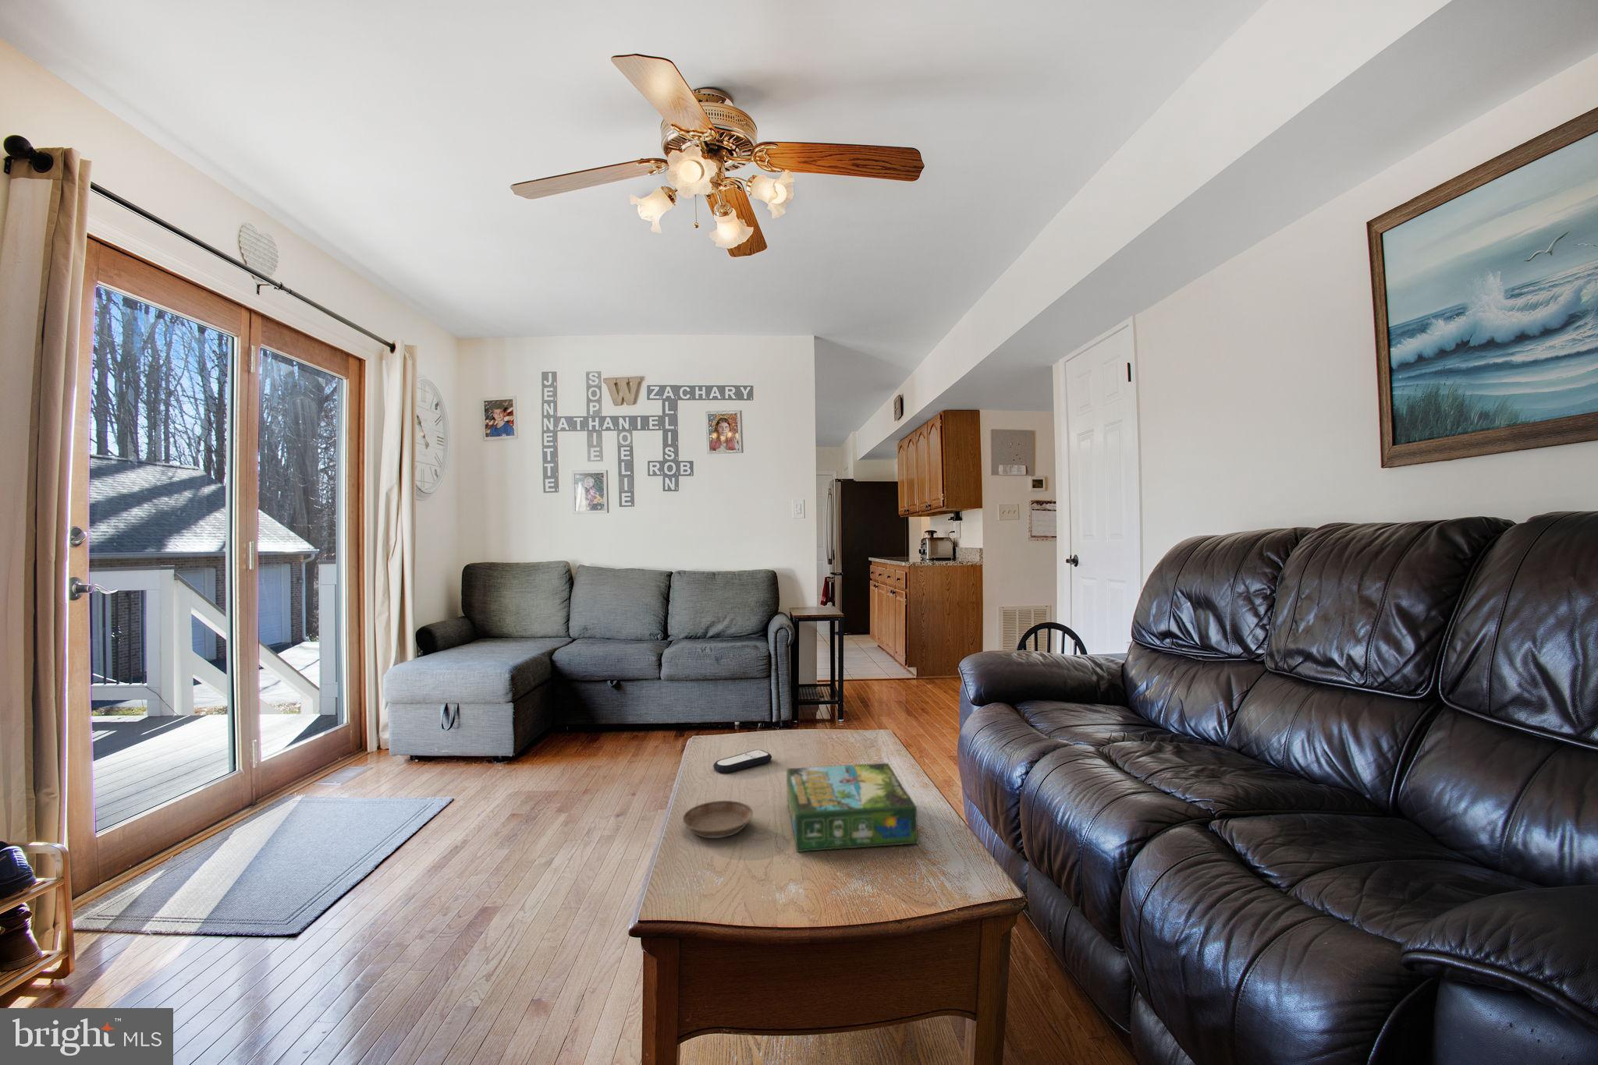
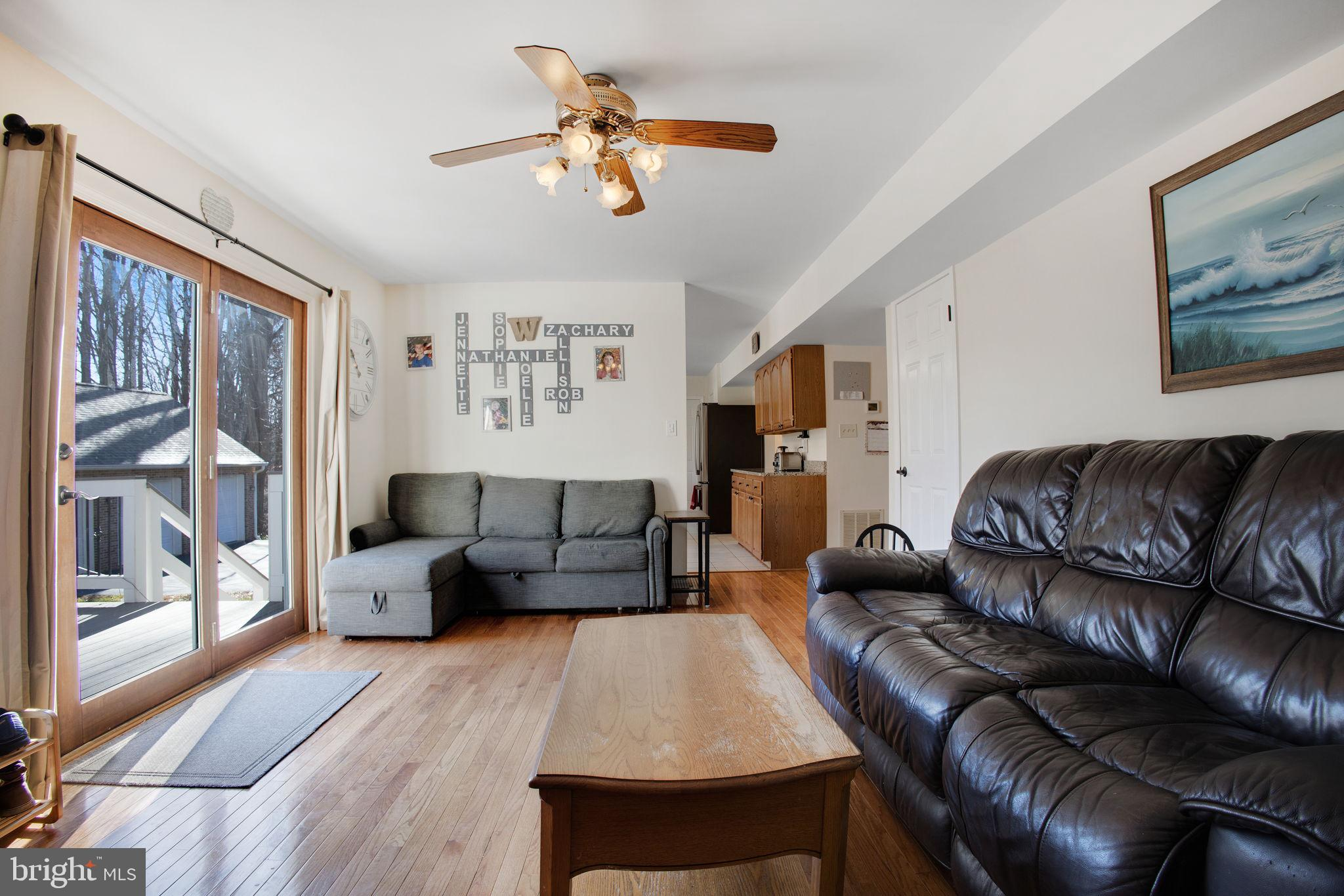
- board game (847, 804)
- saucer (718, 820)
- remote control (742, 761)
